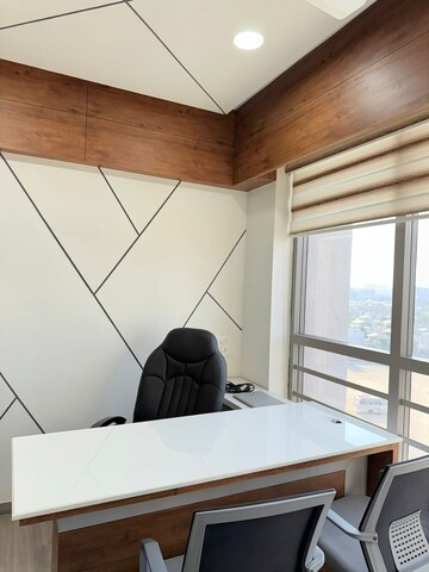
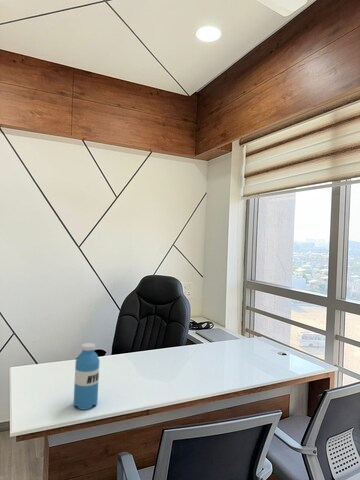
+ water bottle (87, 374)
